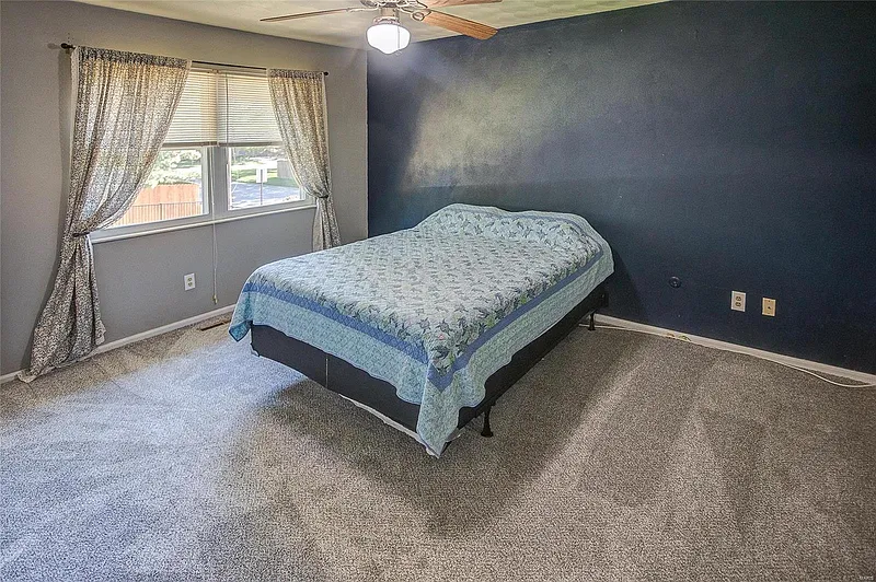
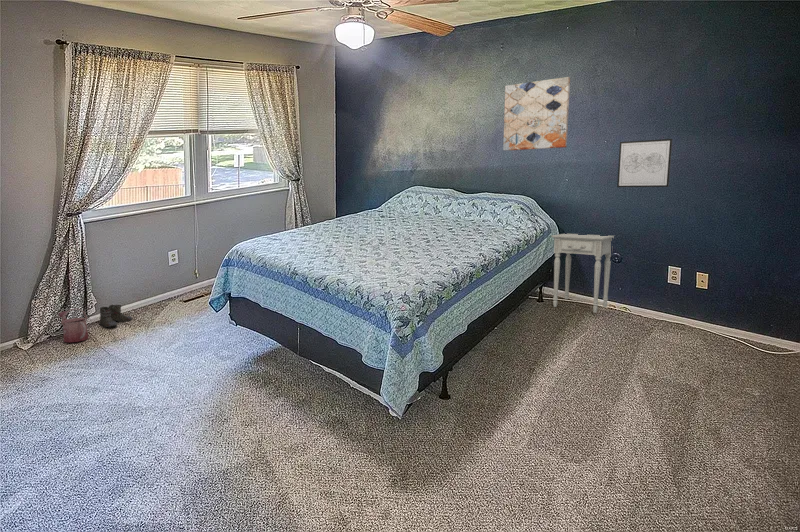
+ wall art (643, 163)
+ watering can (72, 323)
+ wall art (535, 115)
+ nightstand (570, 268)
+ boots (113, 315)
